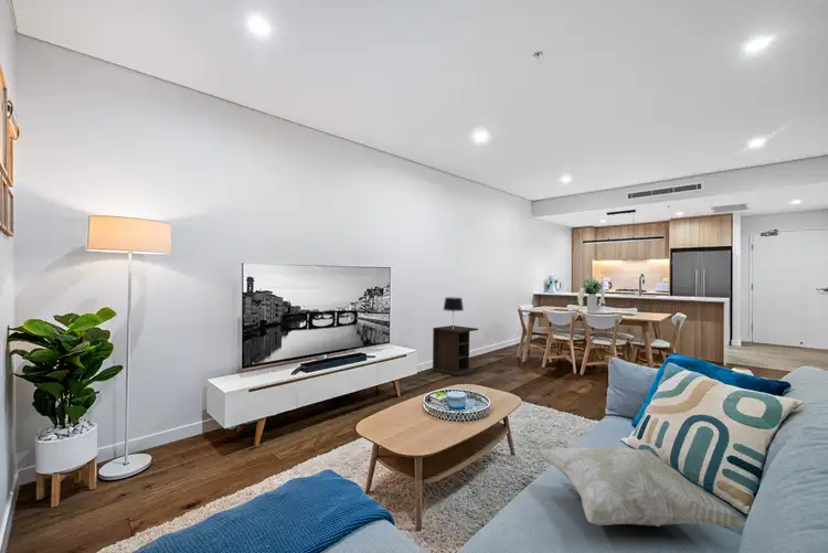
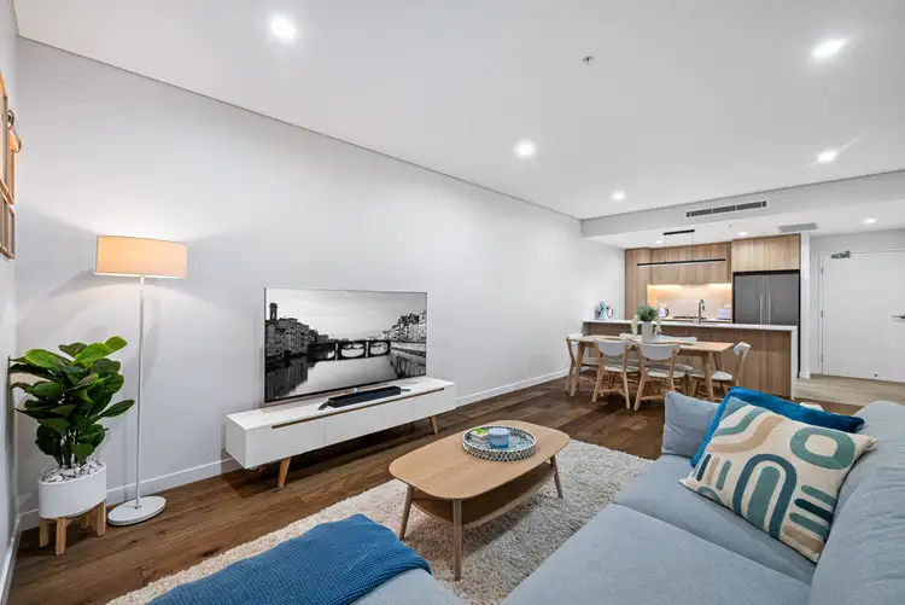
- decorative pillow (625, 481)
- nightstand (455, 349)
- table lamp (453, 312)
